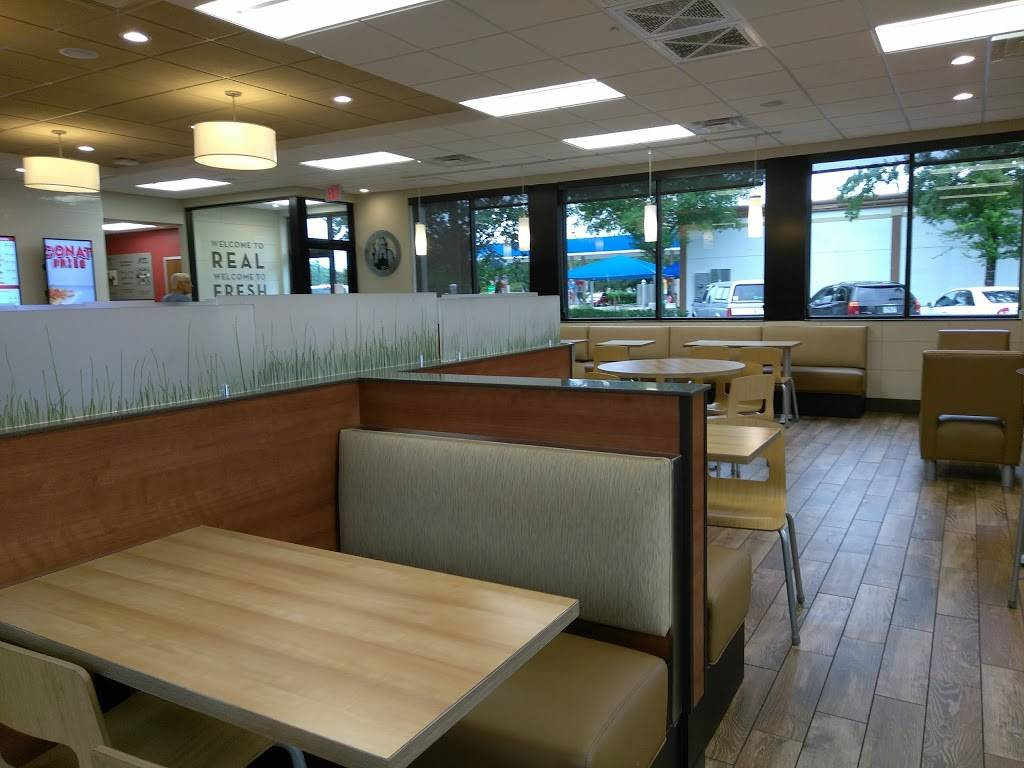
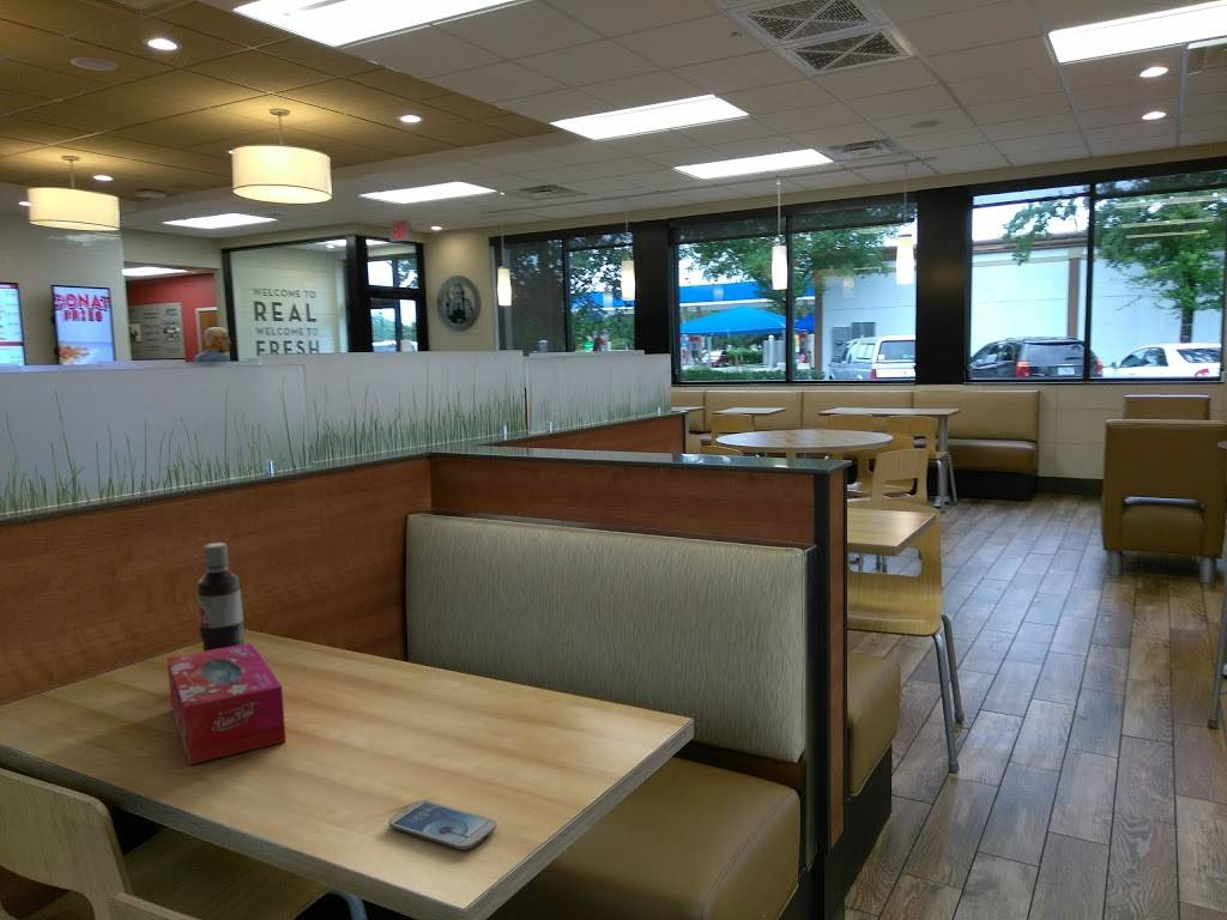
+ smartphone (442, 824)
+ pop (220, 610)
+ tissue box (223, 697)
